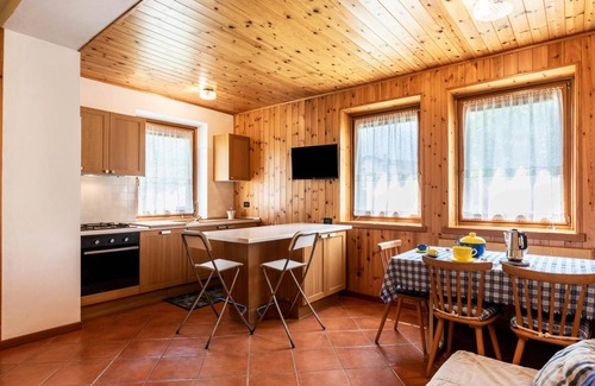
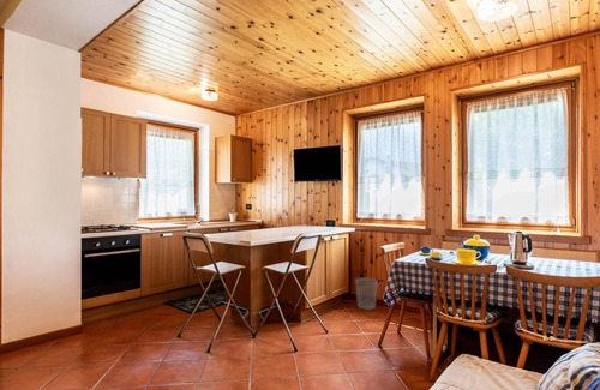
+ wastebasket (365, 294)
